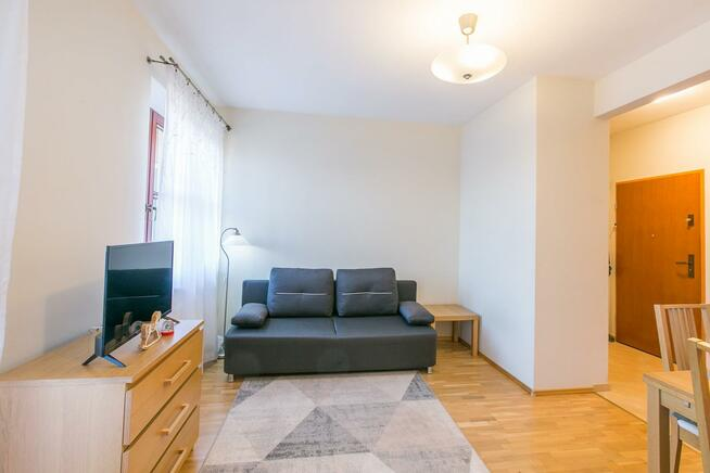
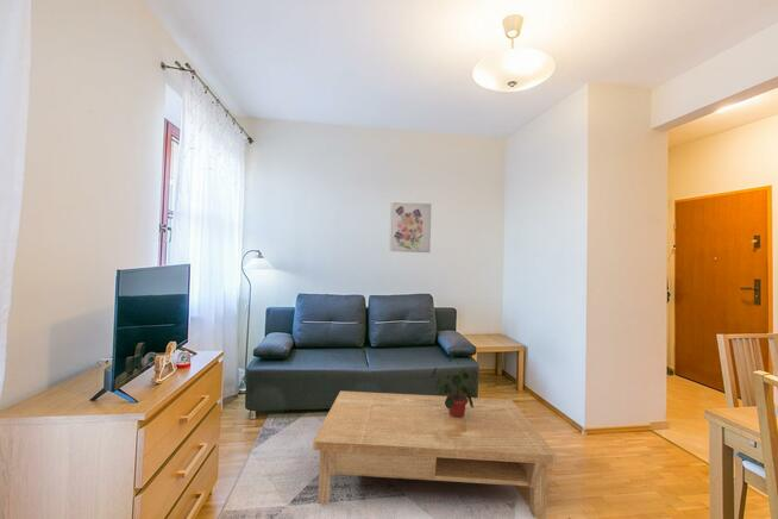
+ wall art (410, 227)
+ coffee table (427, 446)
+ potted plant (454, 384)
